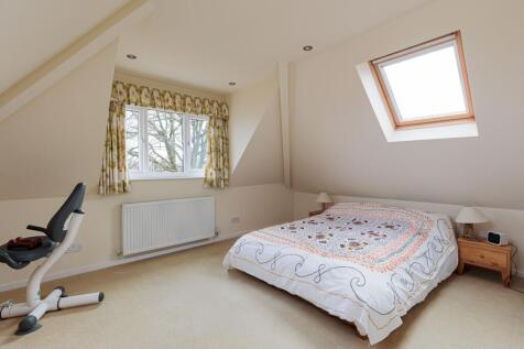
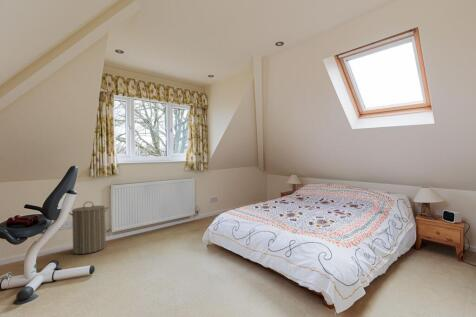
+ laundry hamper (89, 225)
